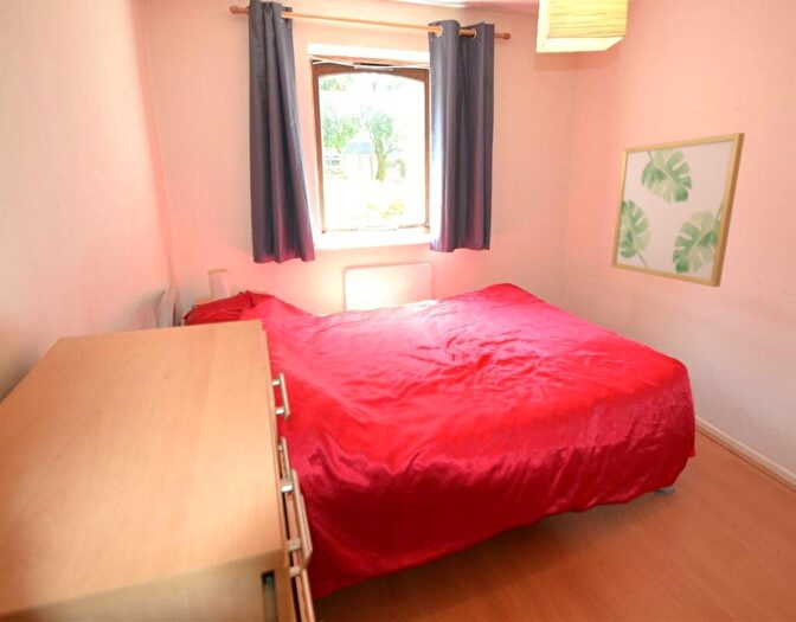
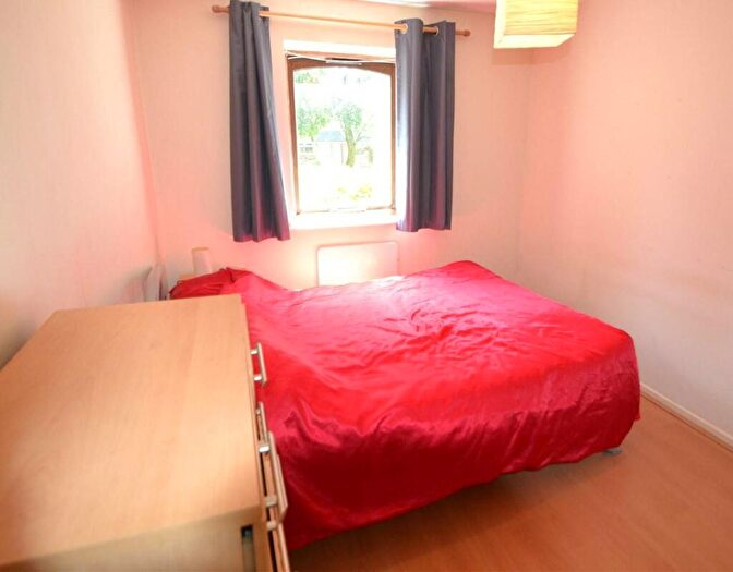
- wall art (667, 211)
